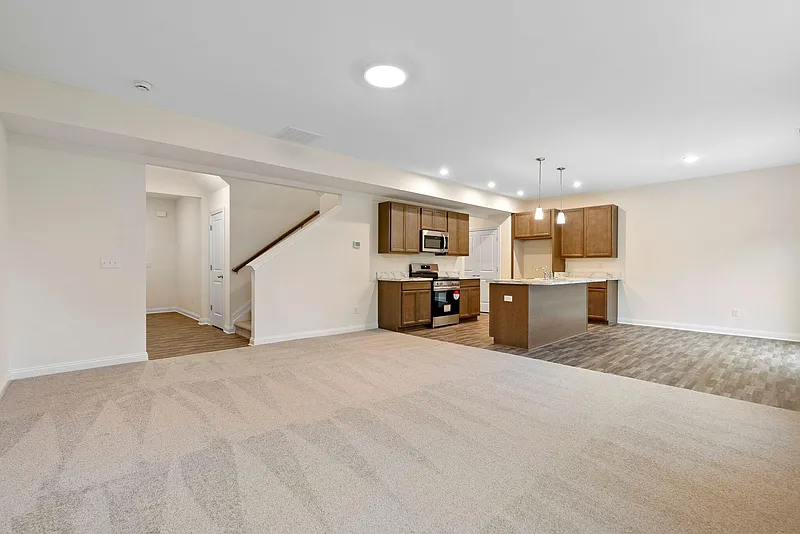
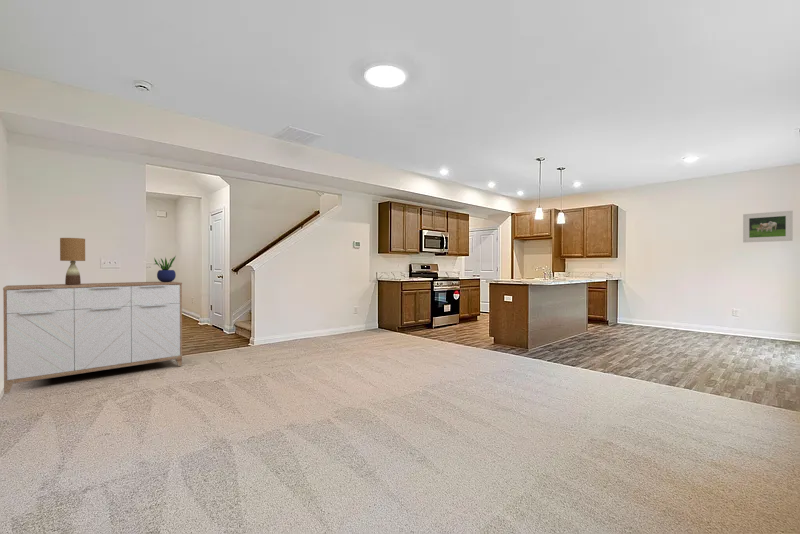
+ potted plant (166, 268)
+ table lamp (72, 261)
+ sideboard (101, 328)
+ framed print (767, 227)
